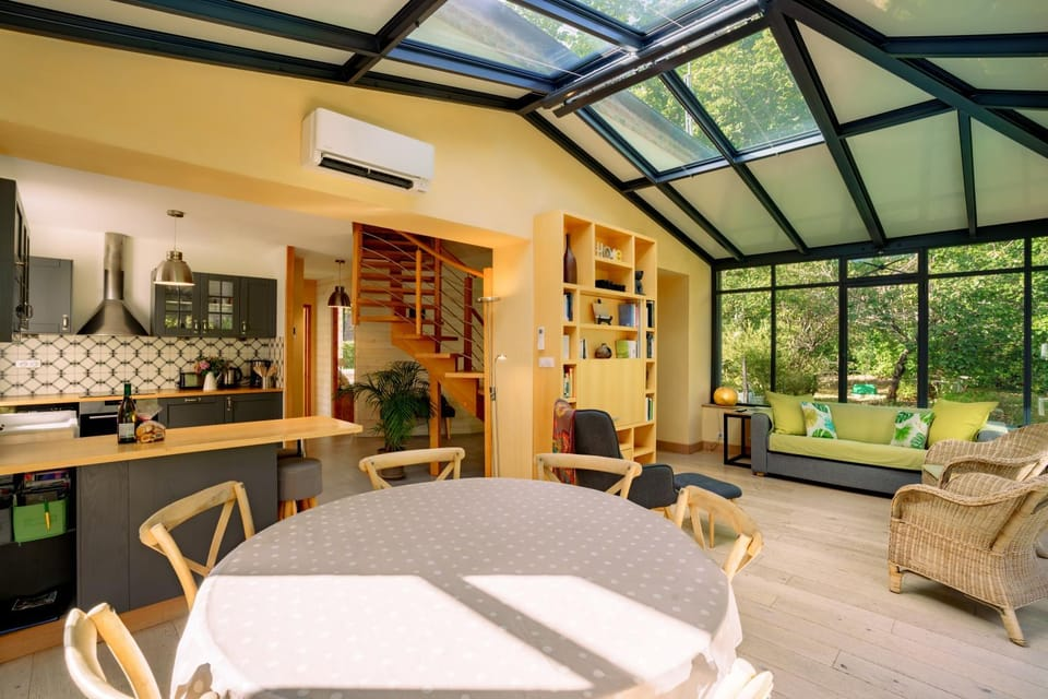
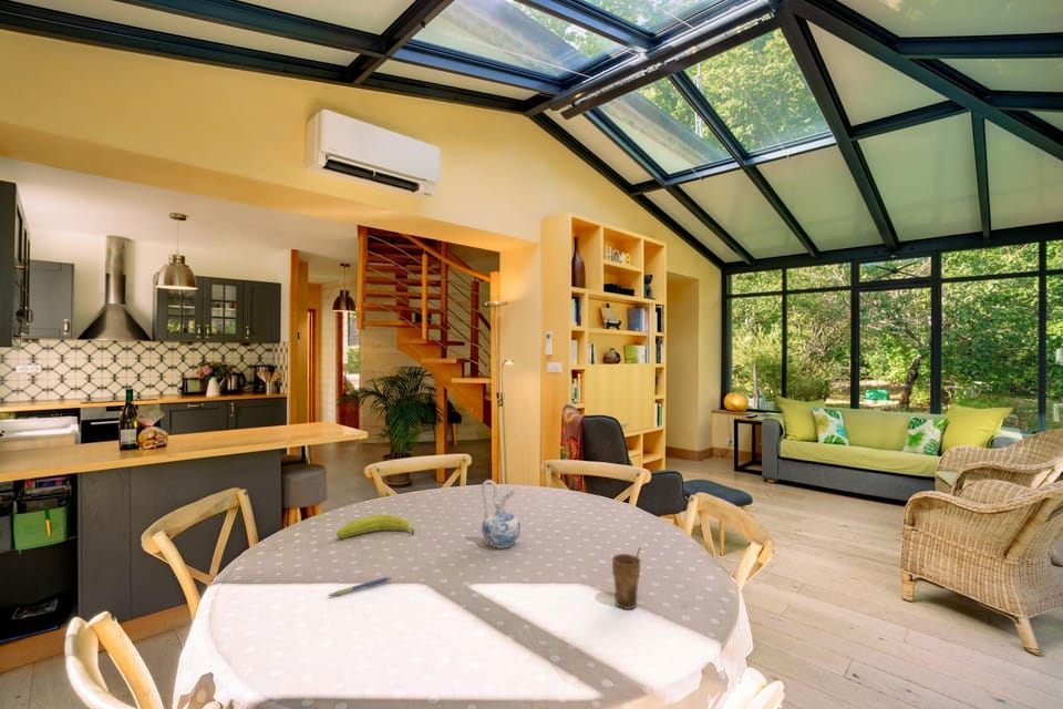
+ cup (626, 575)
+ pen (360, 586)
+ ceramic pitcher (500, 512)
+ fruit (374, 527)
